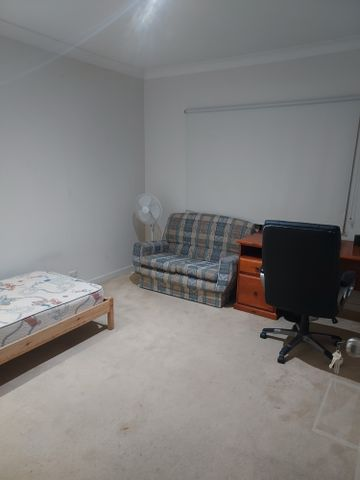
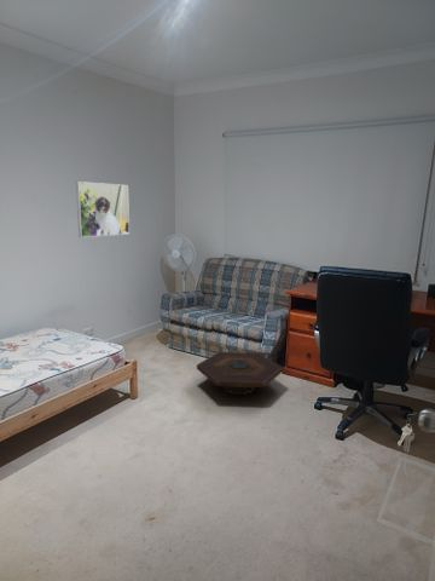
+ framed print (104, 209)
+ side table (239, 375)
